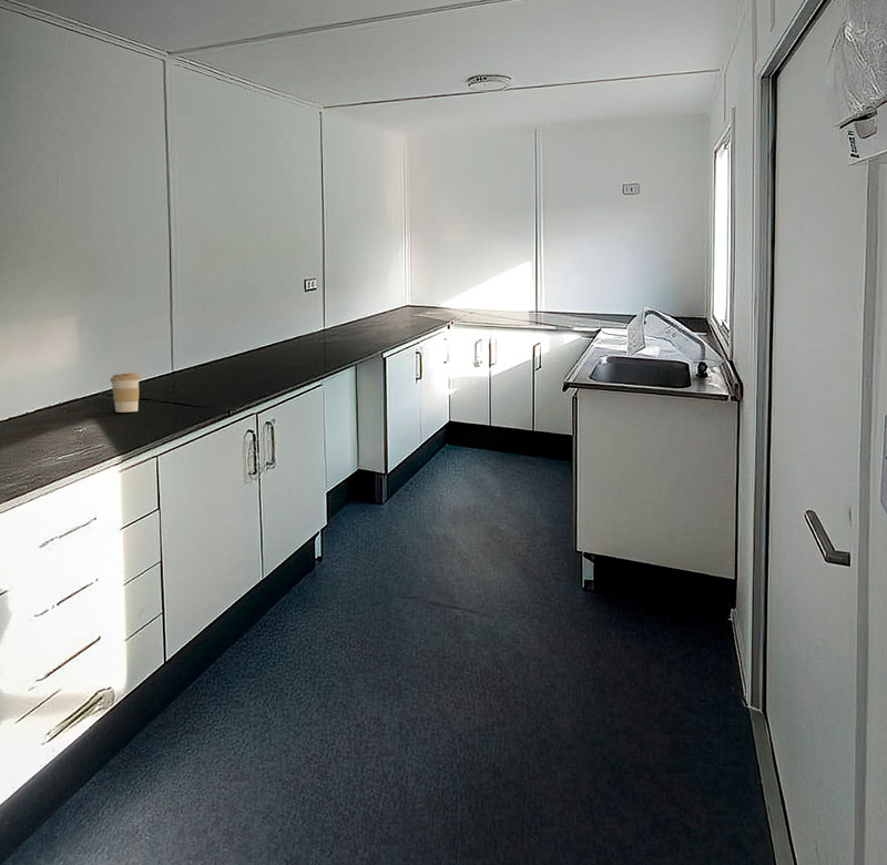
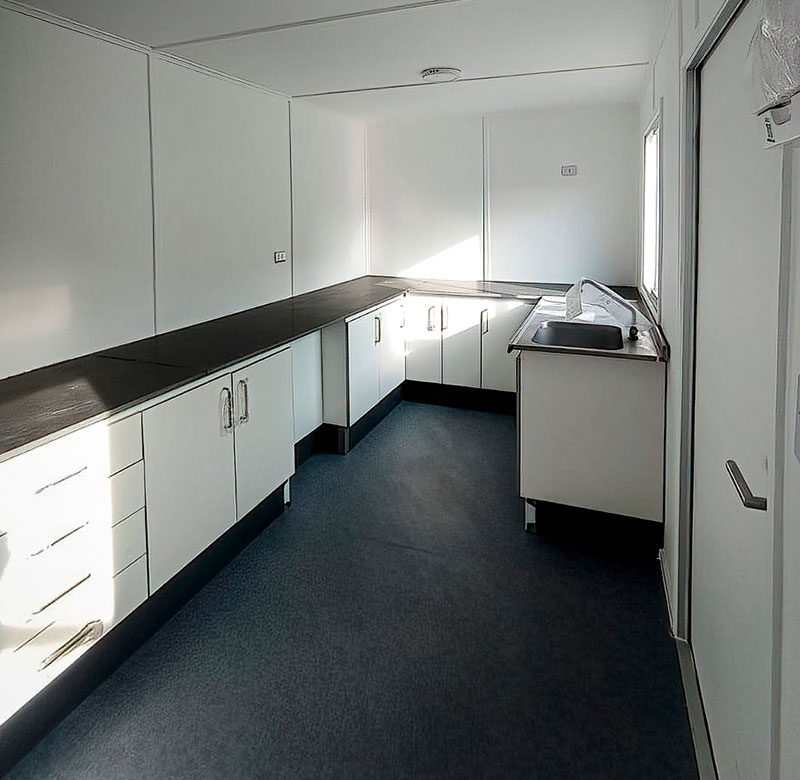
- coffee cup (125, 391)
